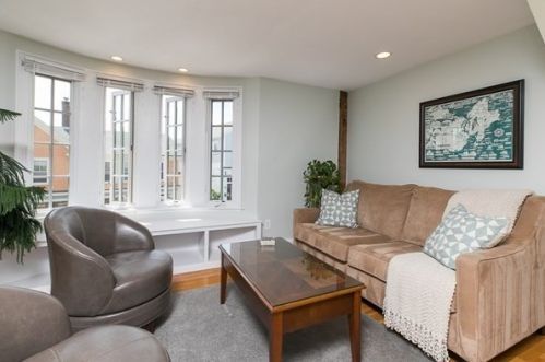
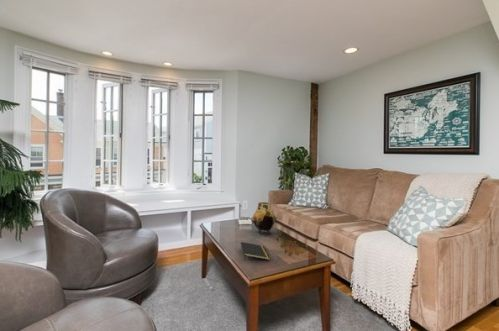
+ notepad (254, 250)
+ vase (263, 217)
